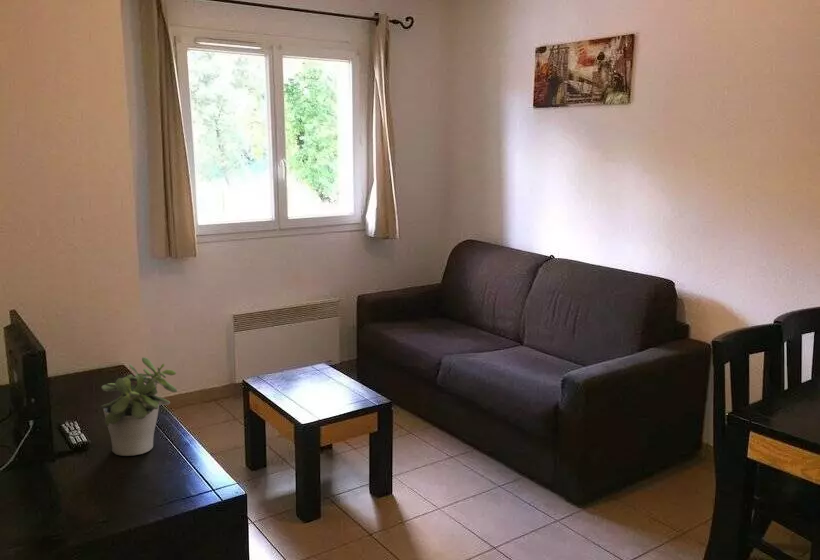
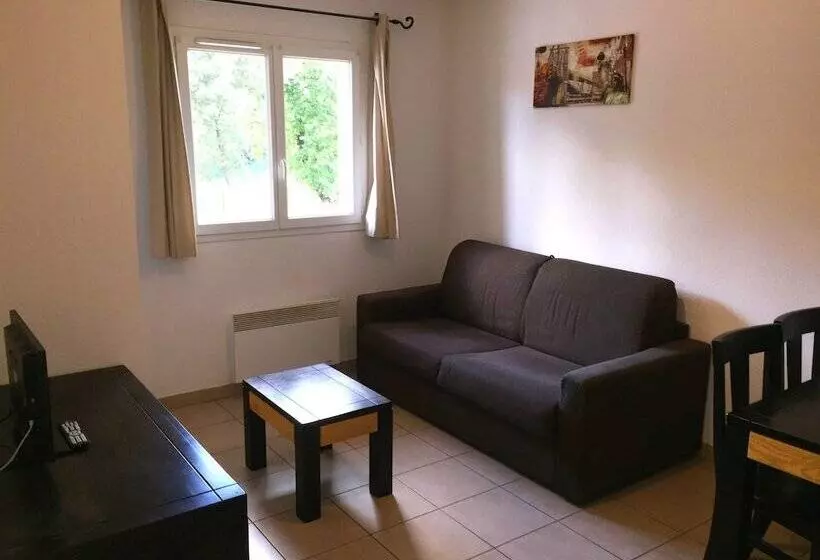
- potted plant (142, 408)
